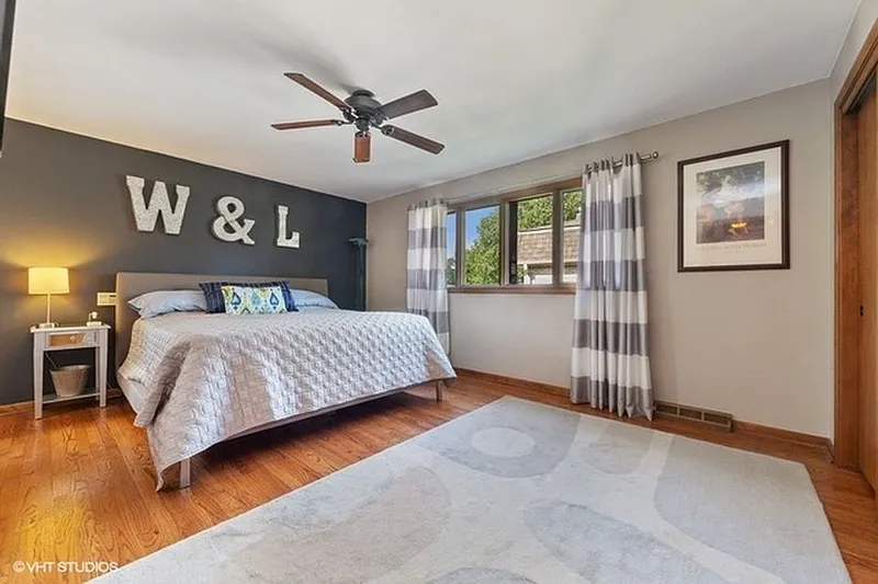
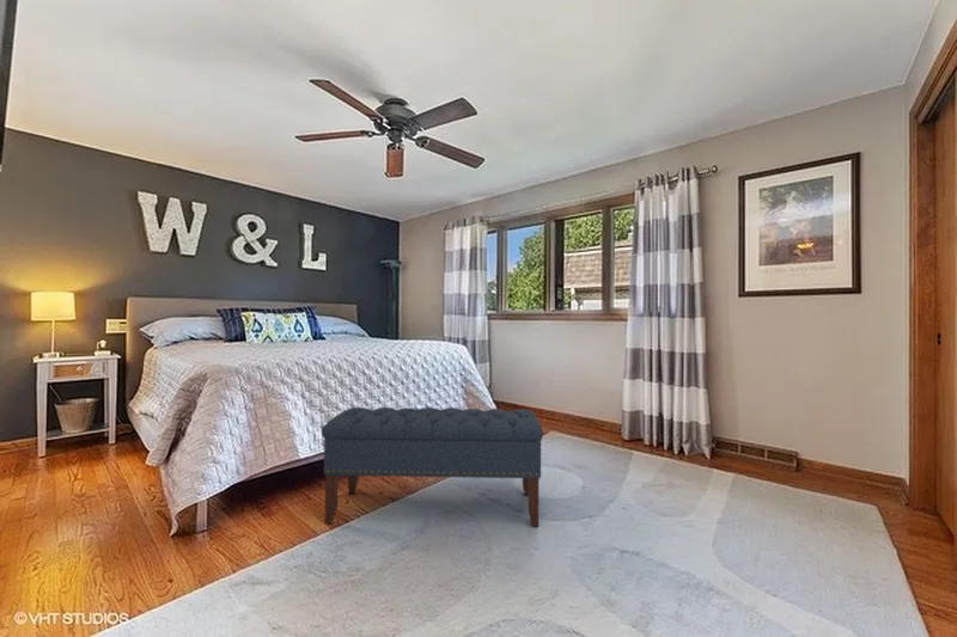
+ bench (435, 459)
